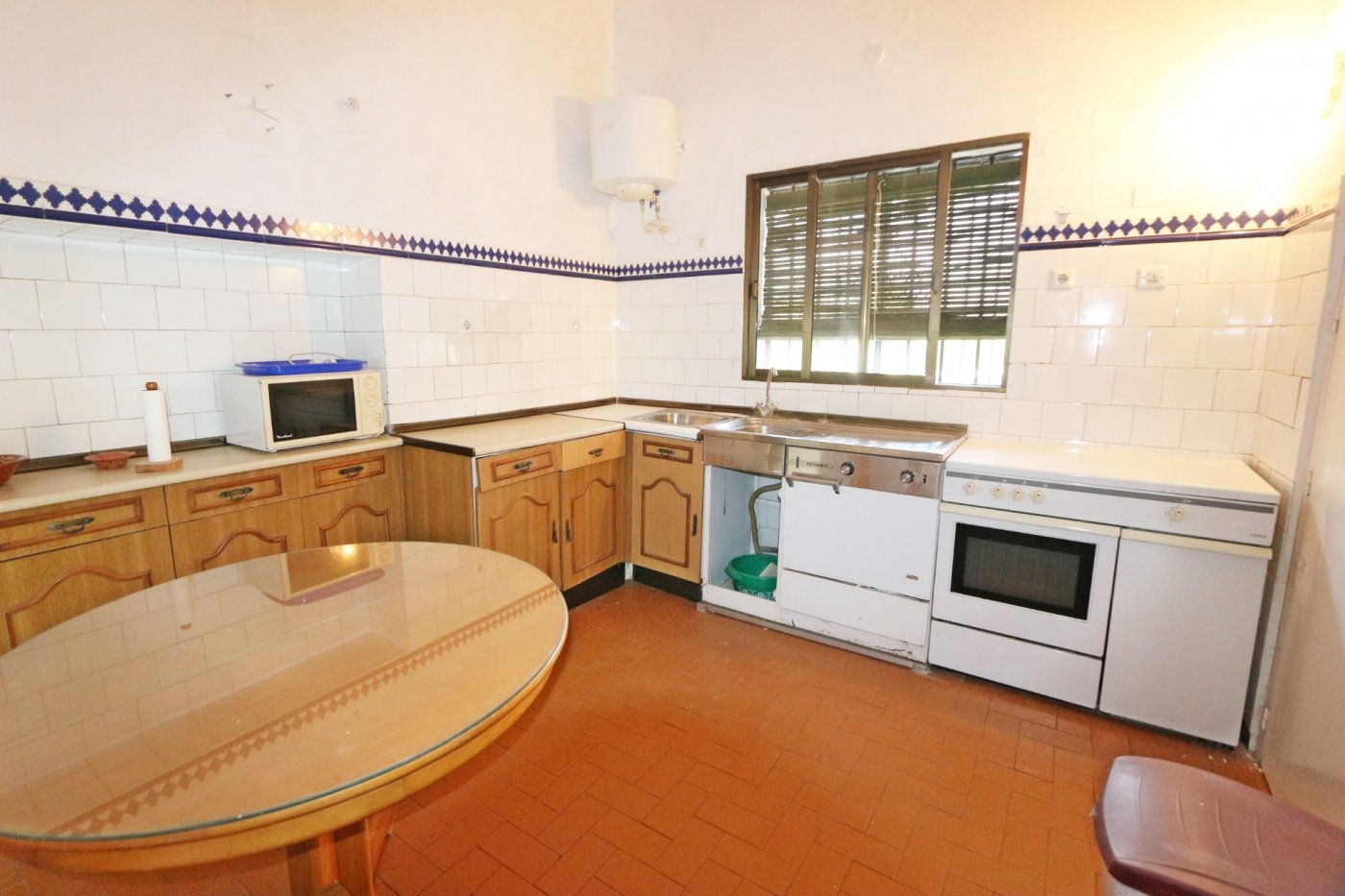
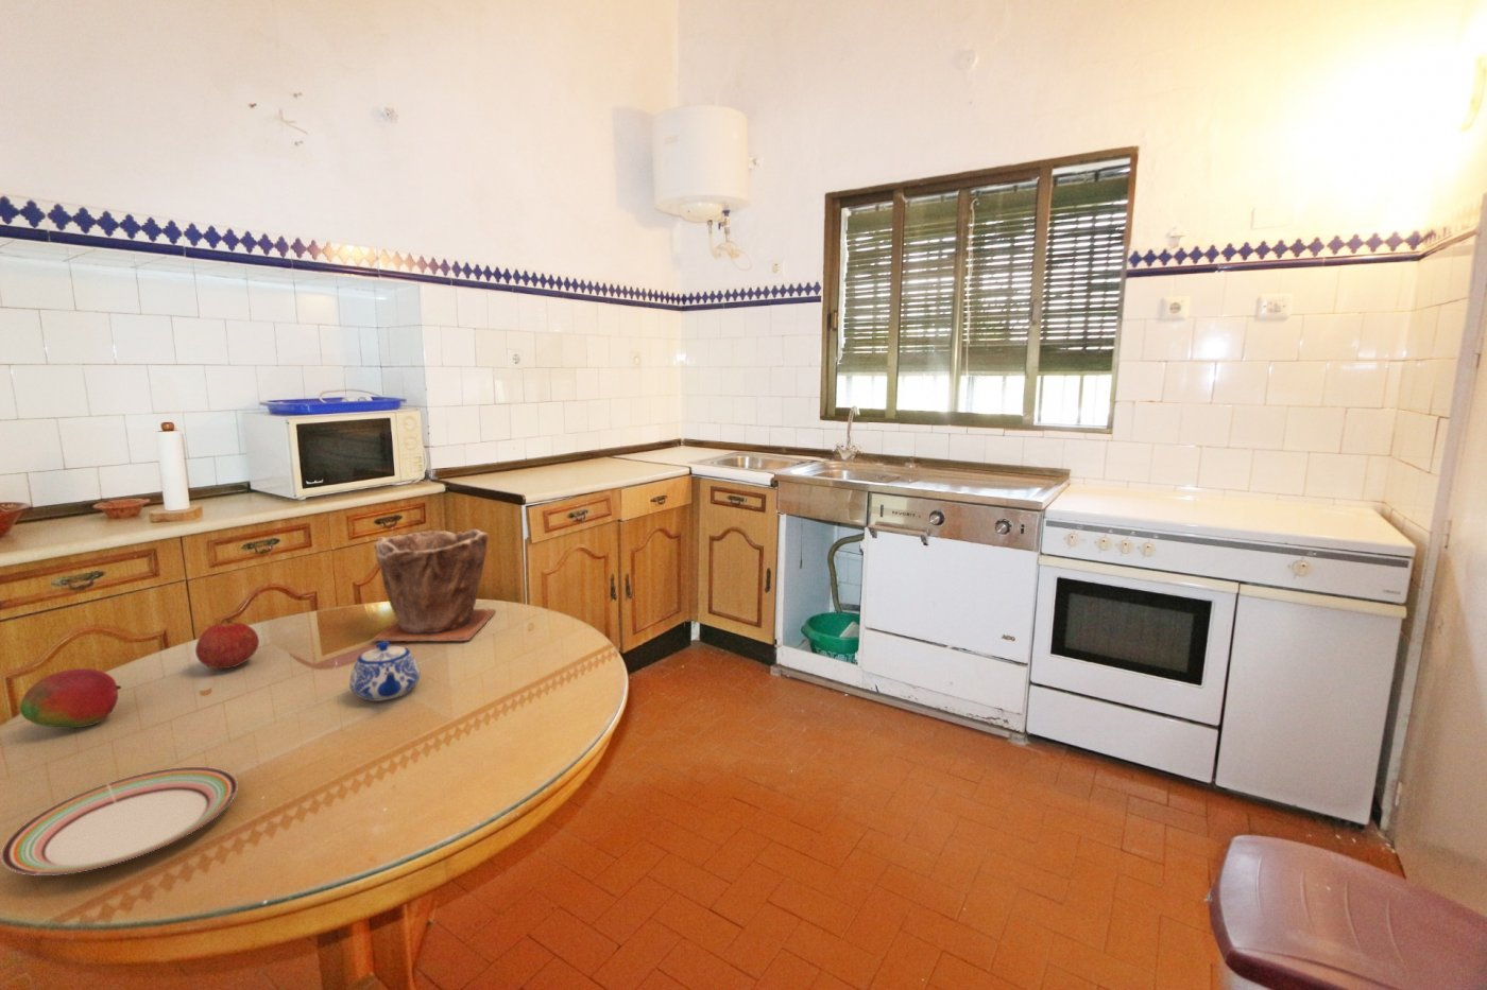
+ fruit (72, 698)
+ fruit (228, 643)
+ teapot (385, 668)
+ plate (129, 820)
+ plant pot (436, 579)
